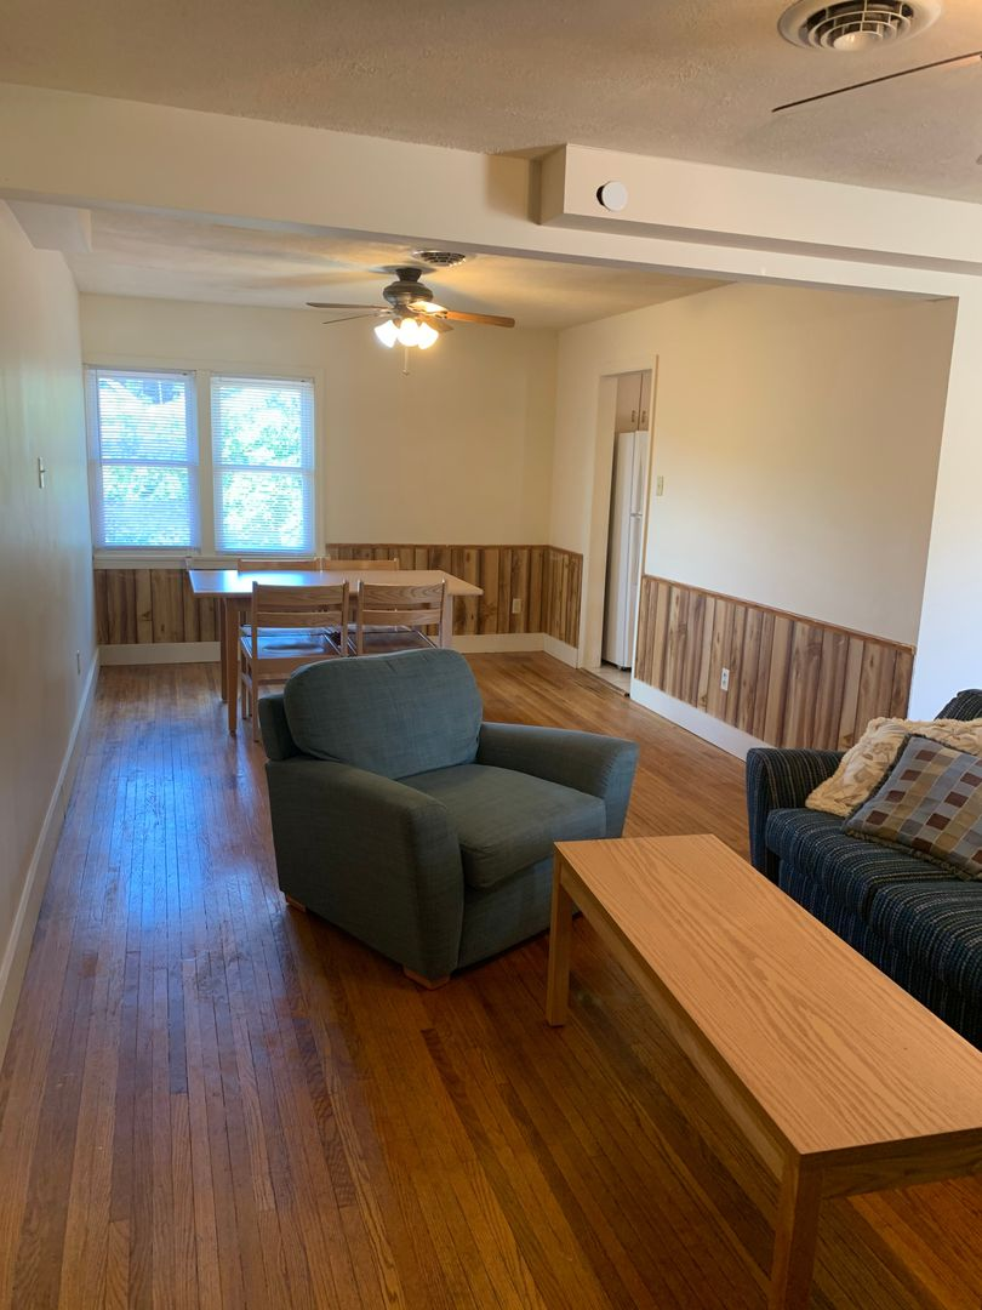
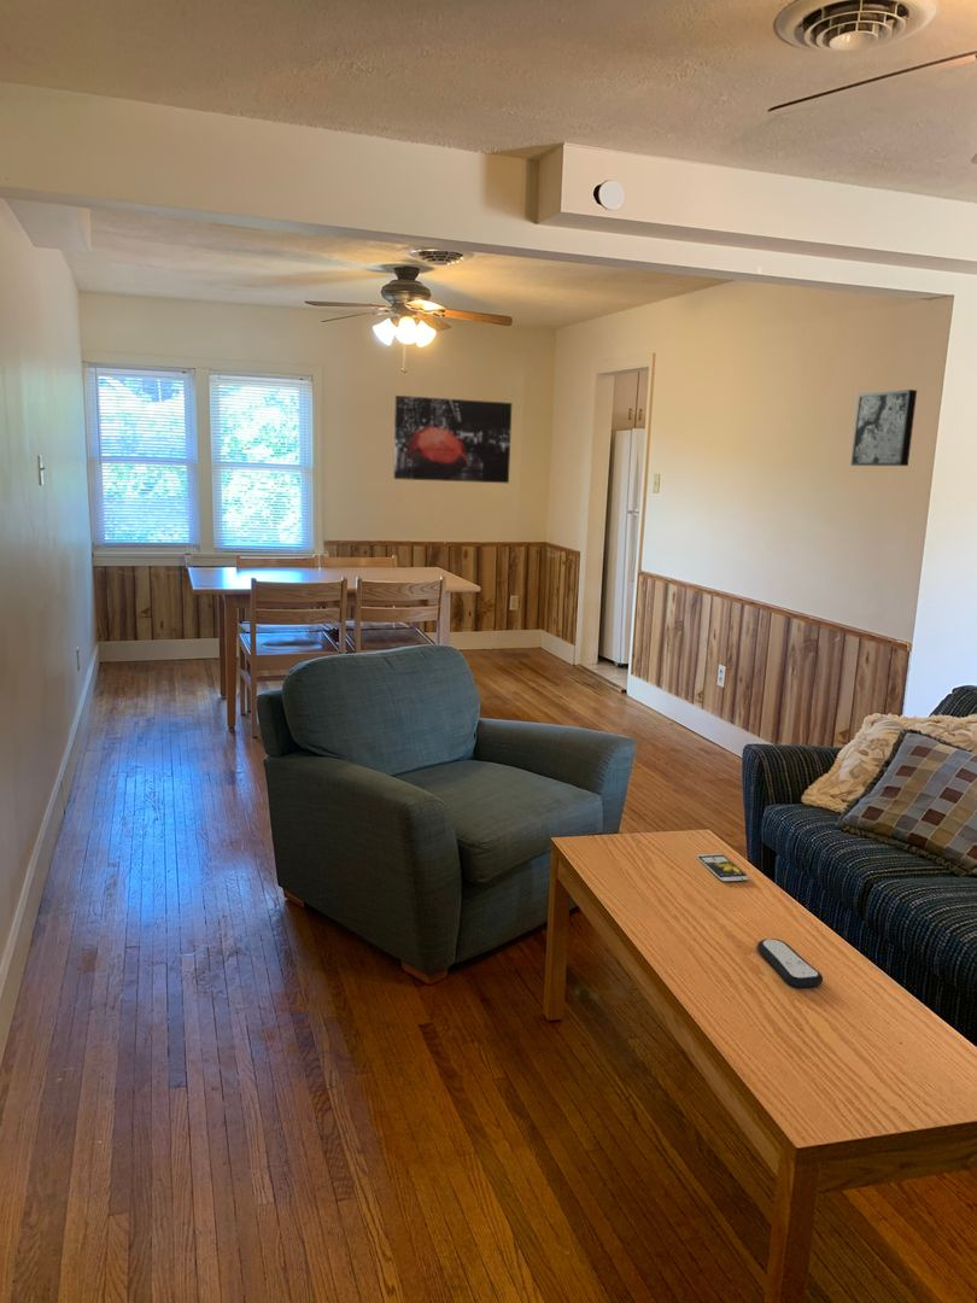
+ smartphone (721, 866)
+ wall art (882, 428)
+ wall art (454, 440)
+ remote control (788, 962)
